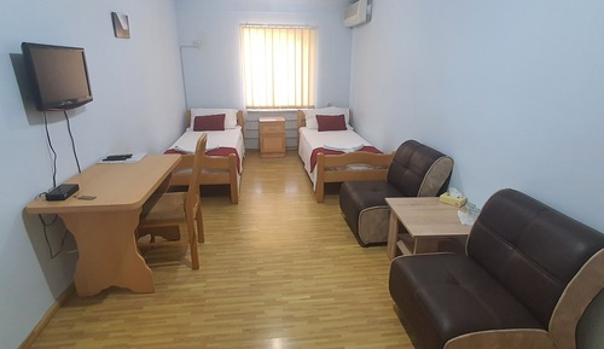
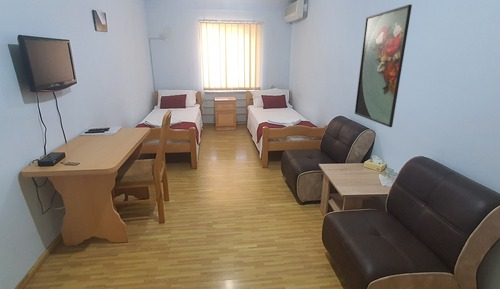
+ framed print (378, 68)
